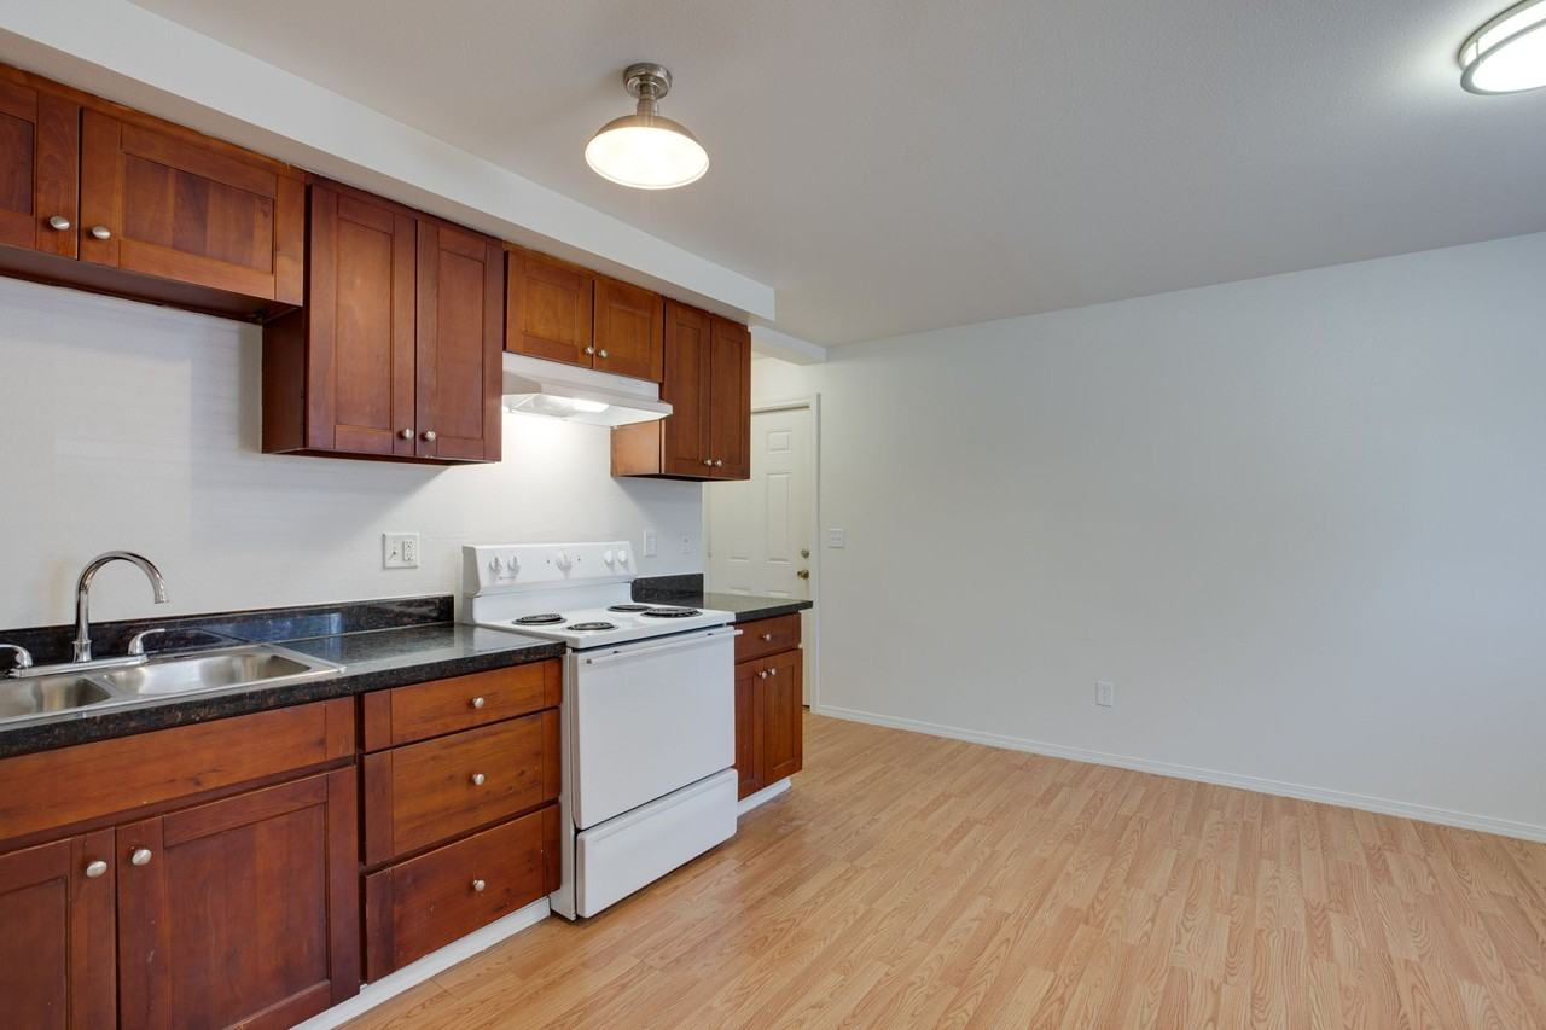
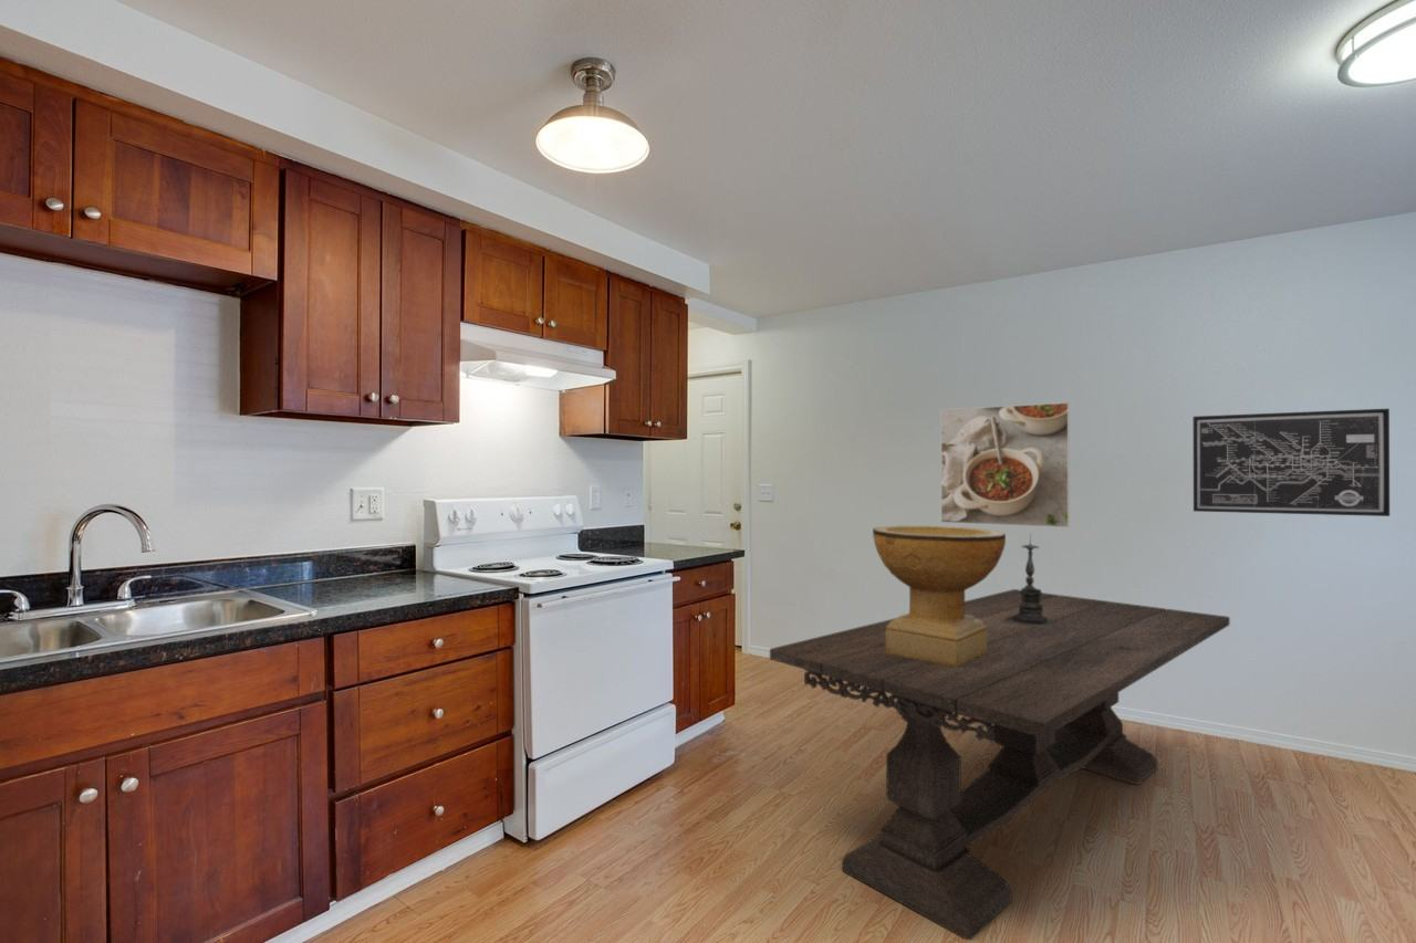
+ dining table (1023, 720)
+ wall art (1284, 463)
+ decorative bowl (937, 590)
+ candle holder (1029, 576)
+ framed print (1001, 465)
